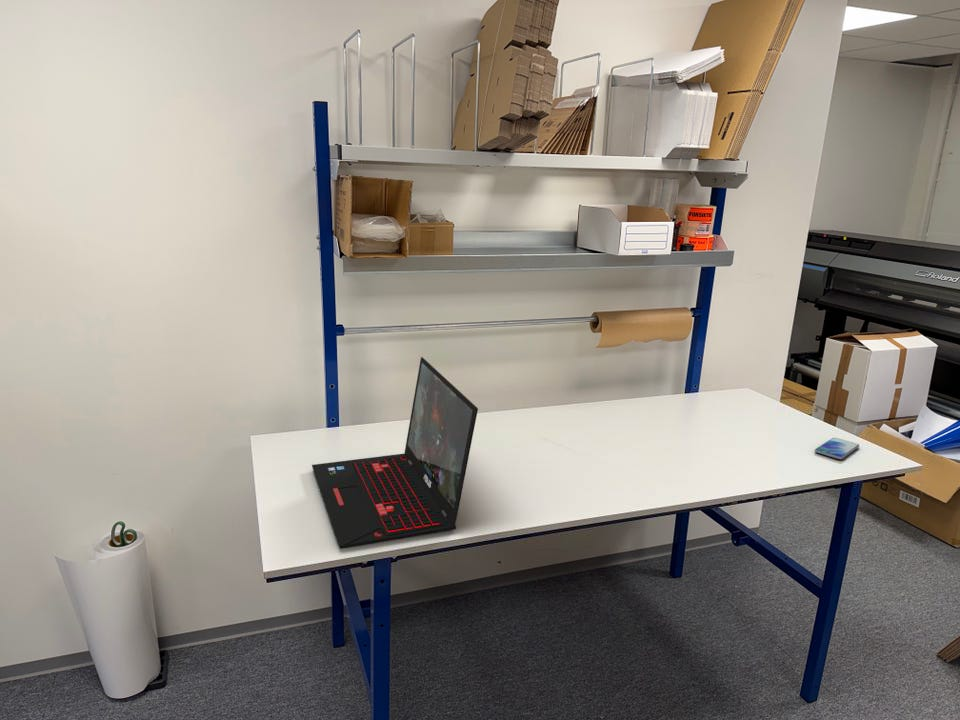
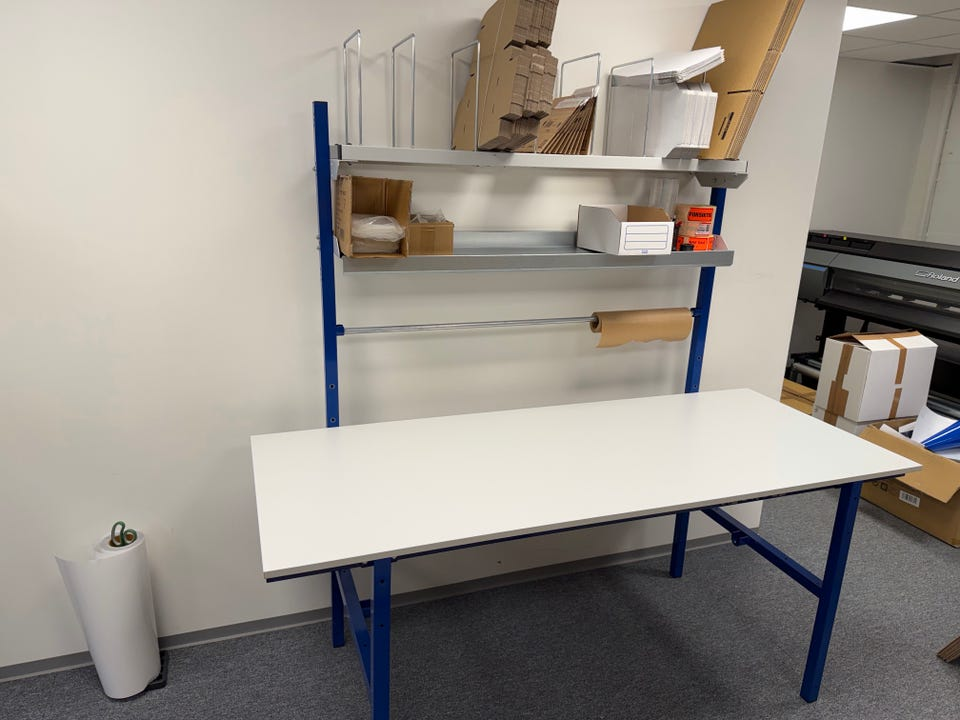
- laptop (388, 455)
- smartphone (837, 448)
